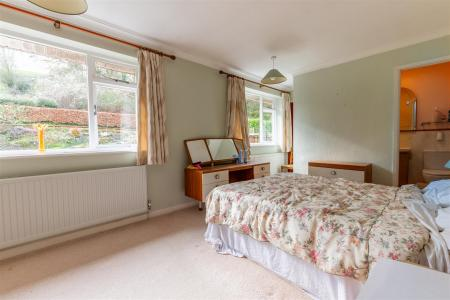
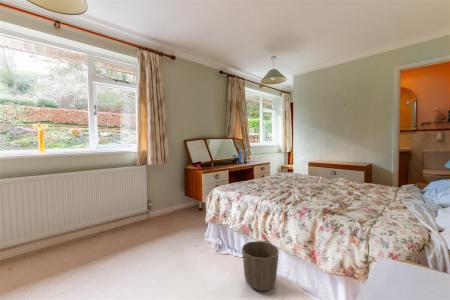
+ waste basket (260, 265)
